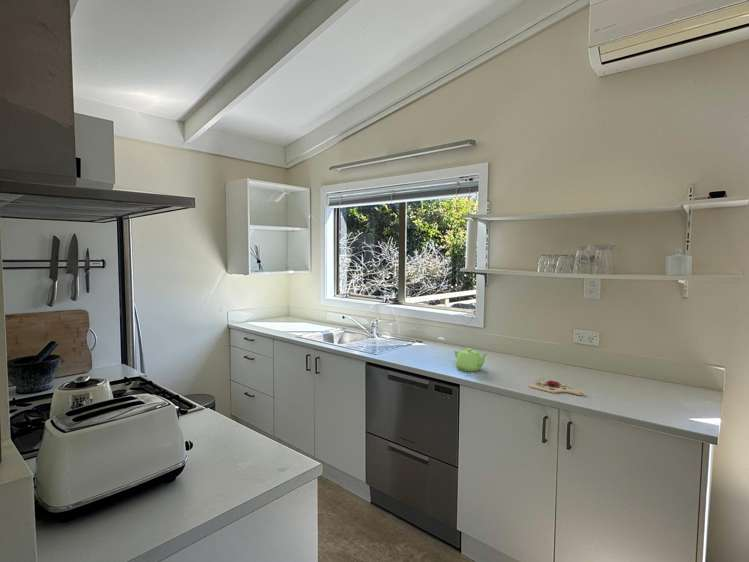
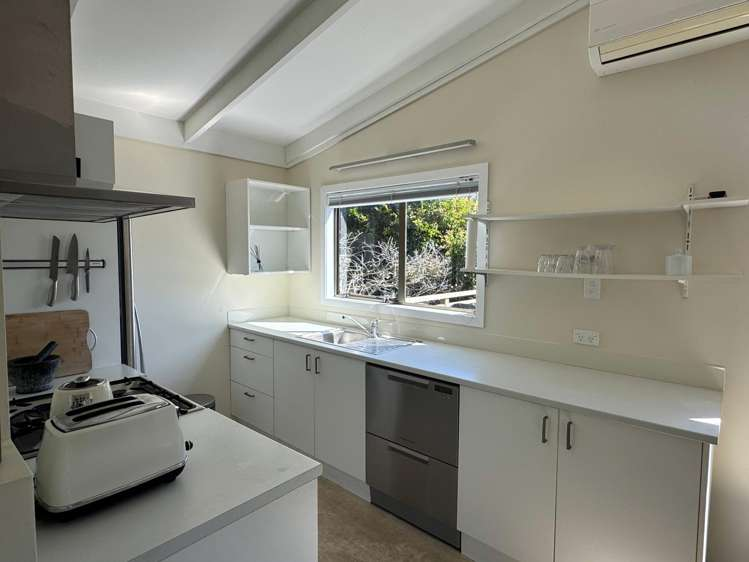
- teapot (470, 359)
- cutting board (558, 386)
